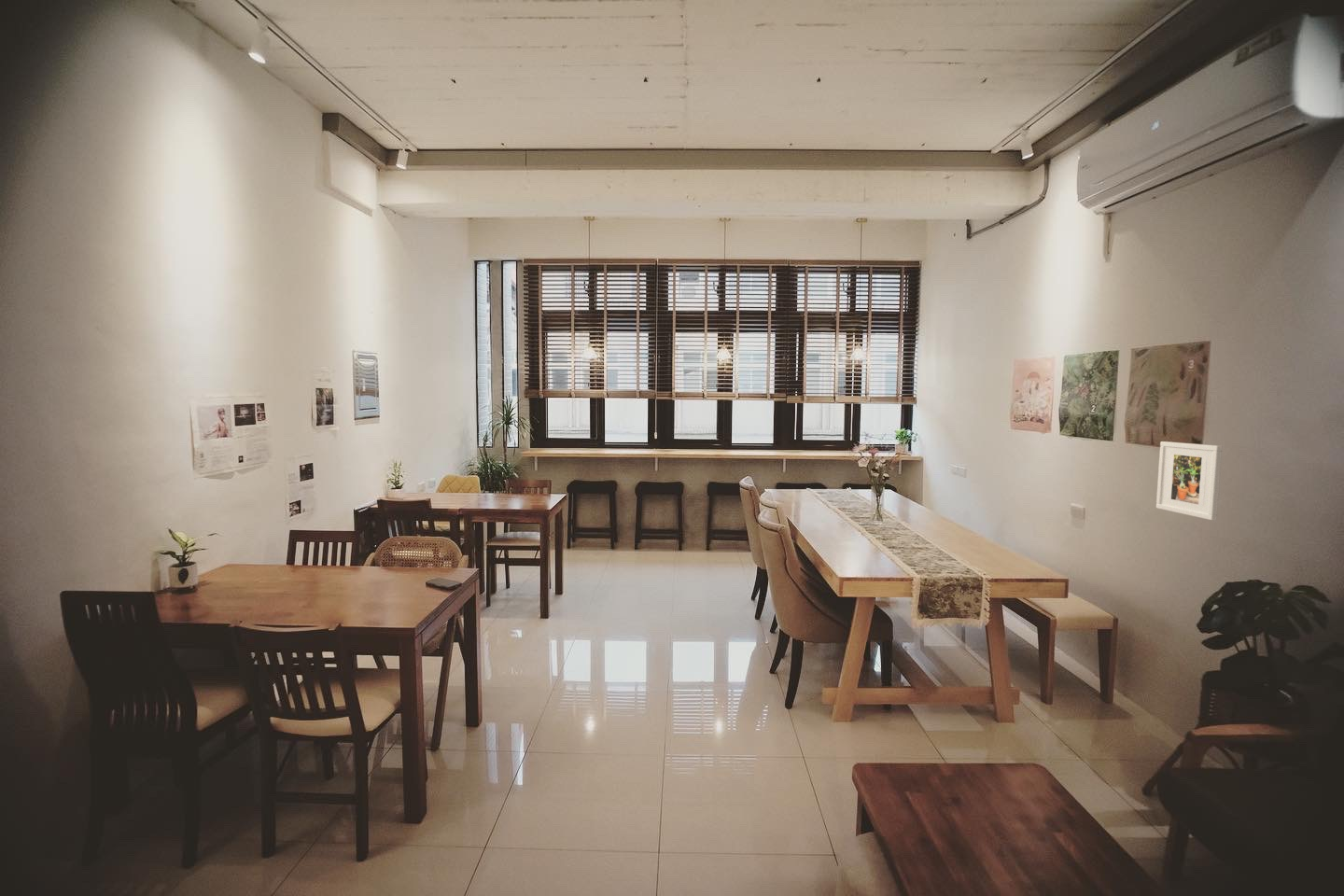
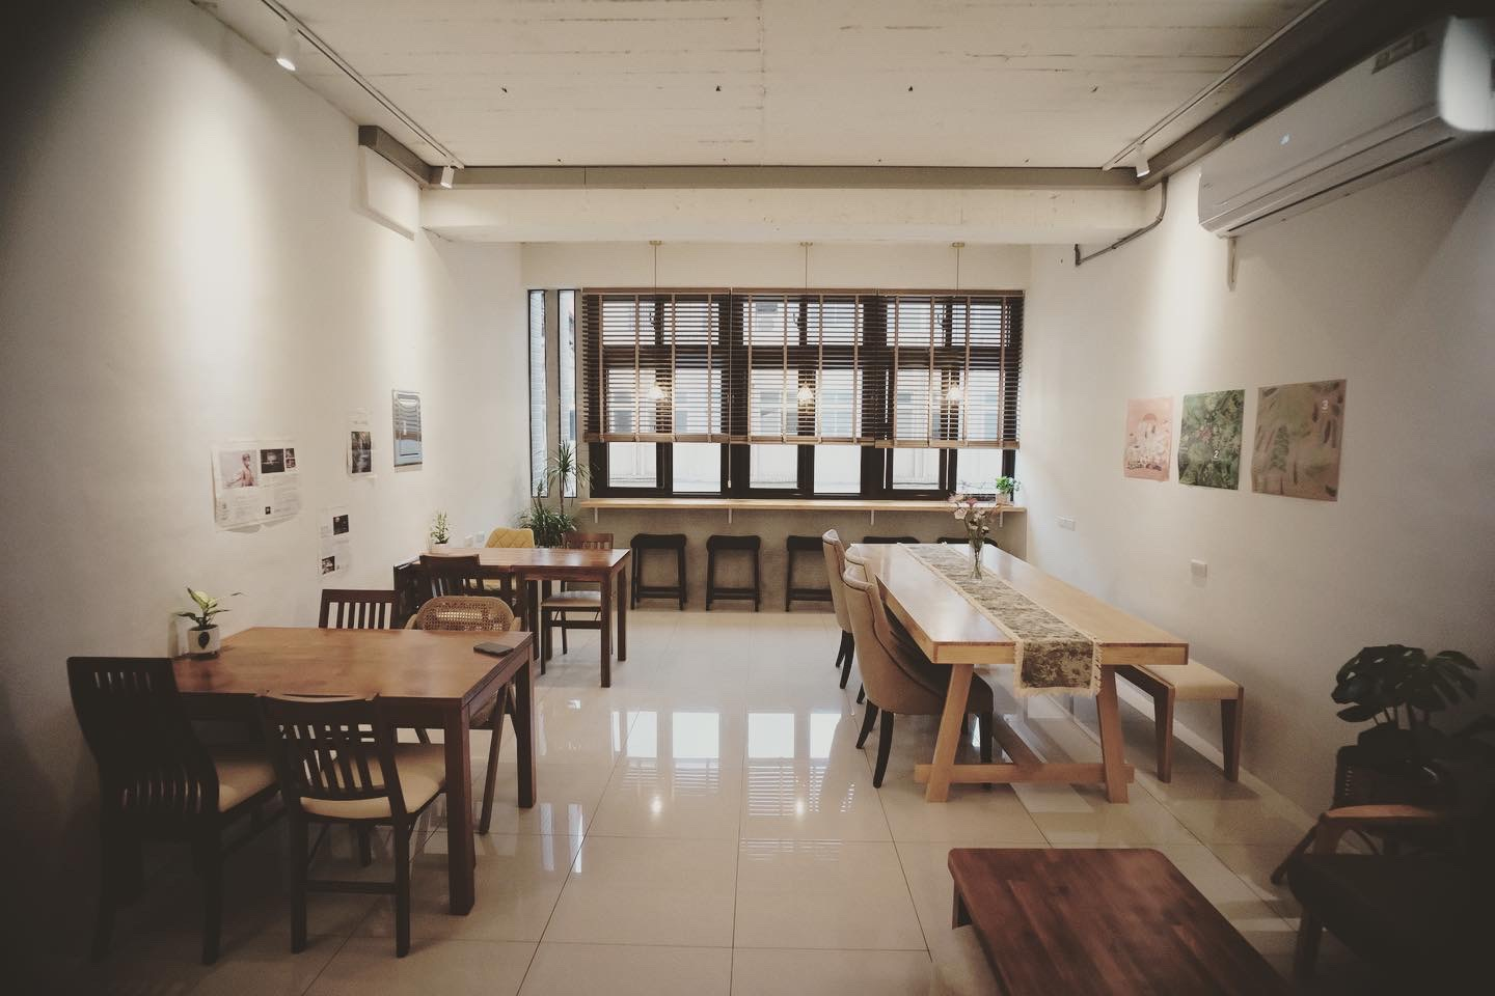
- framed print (1187, 479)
